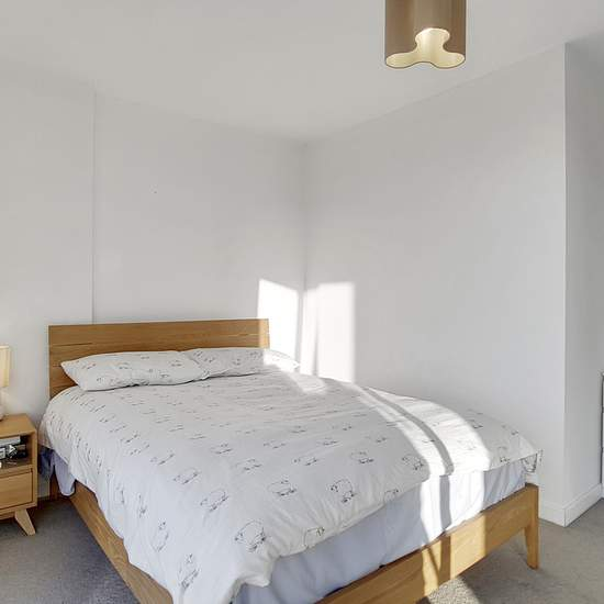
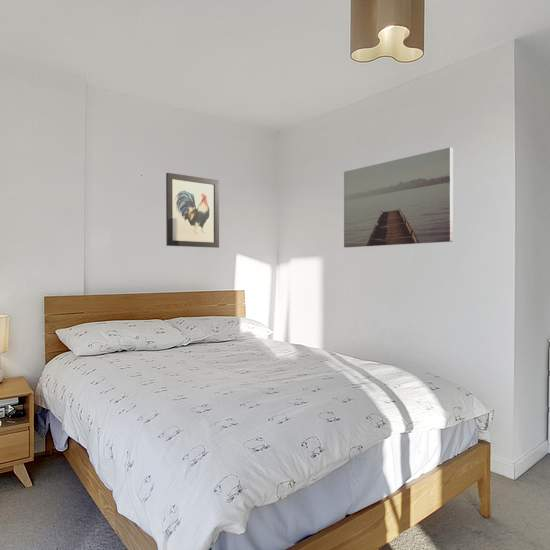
+ wall art (193, 211)
+ wall art (392, 202)
